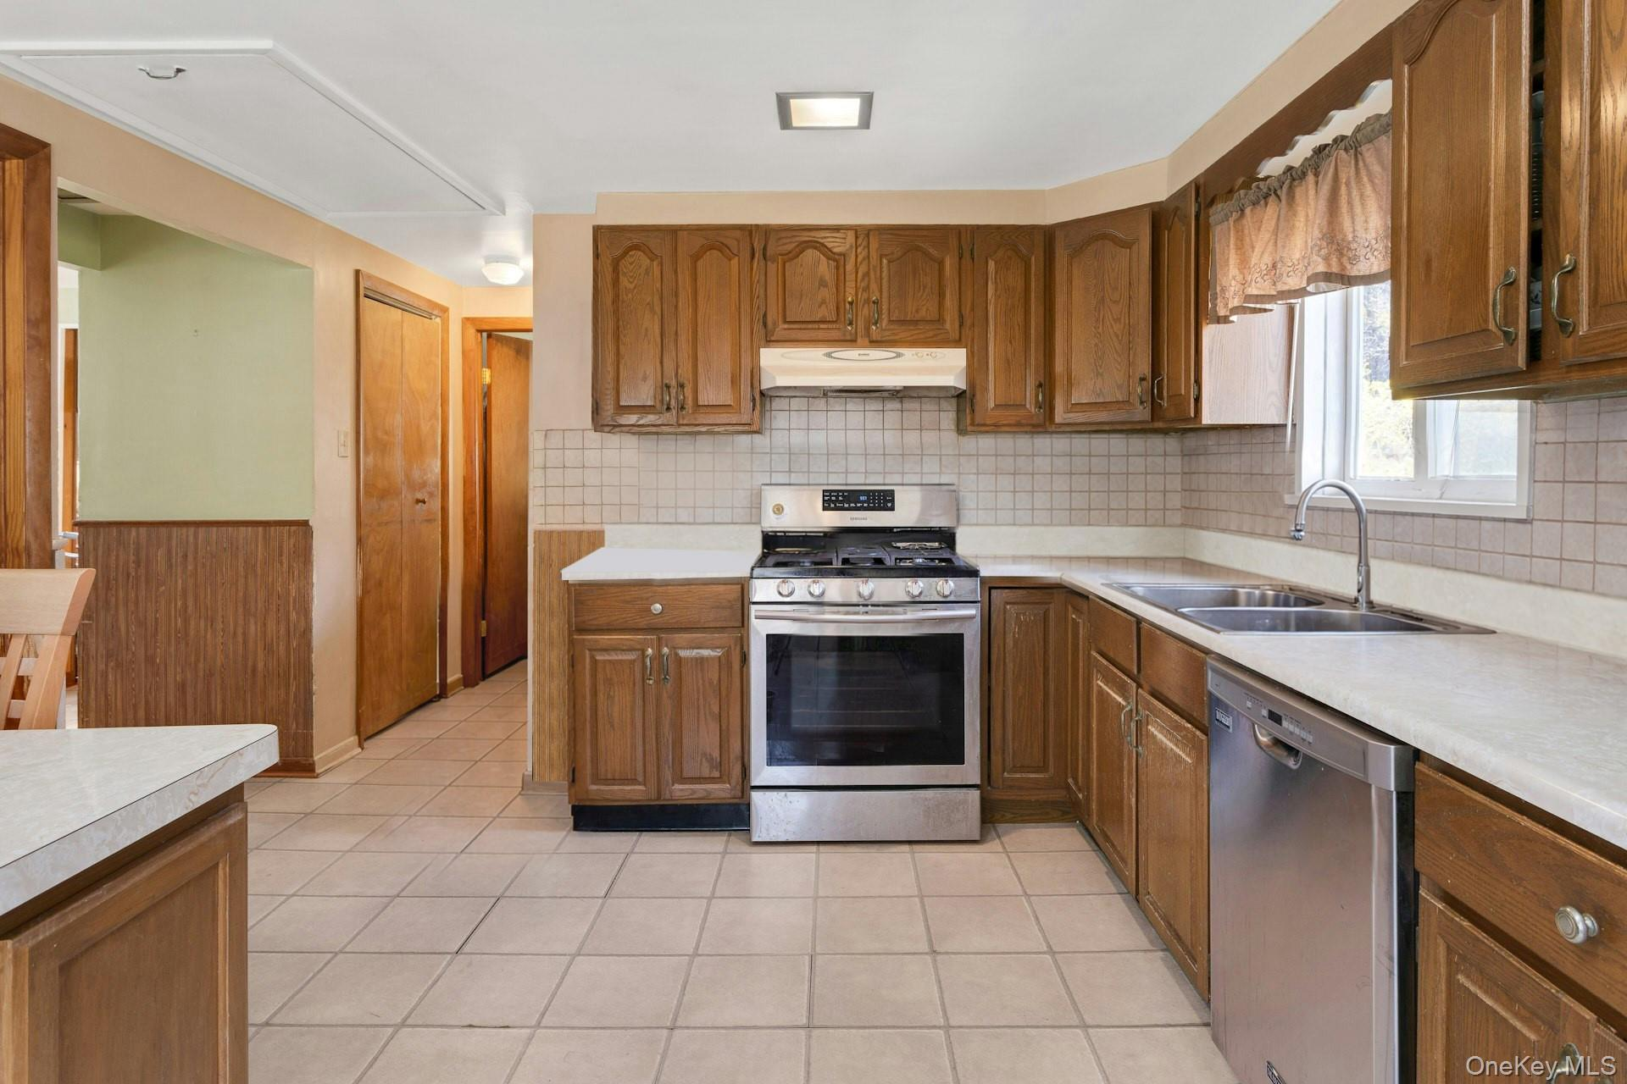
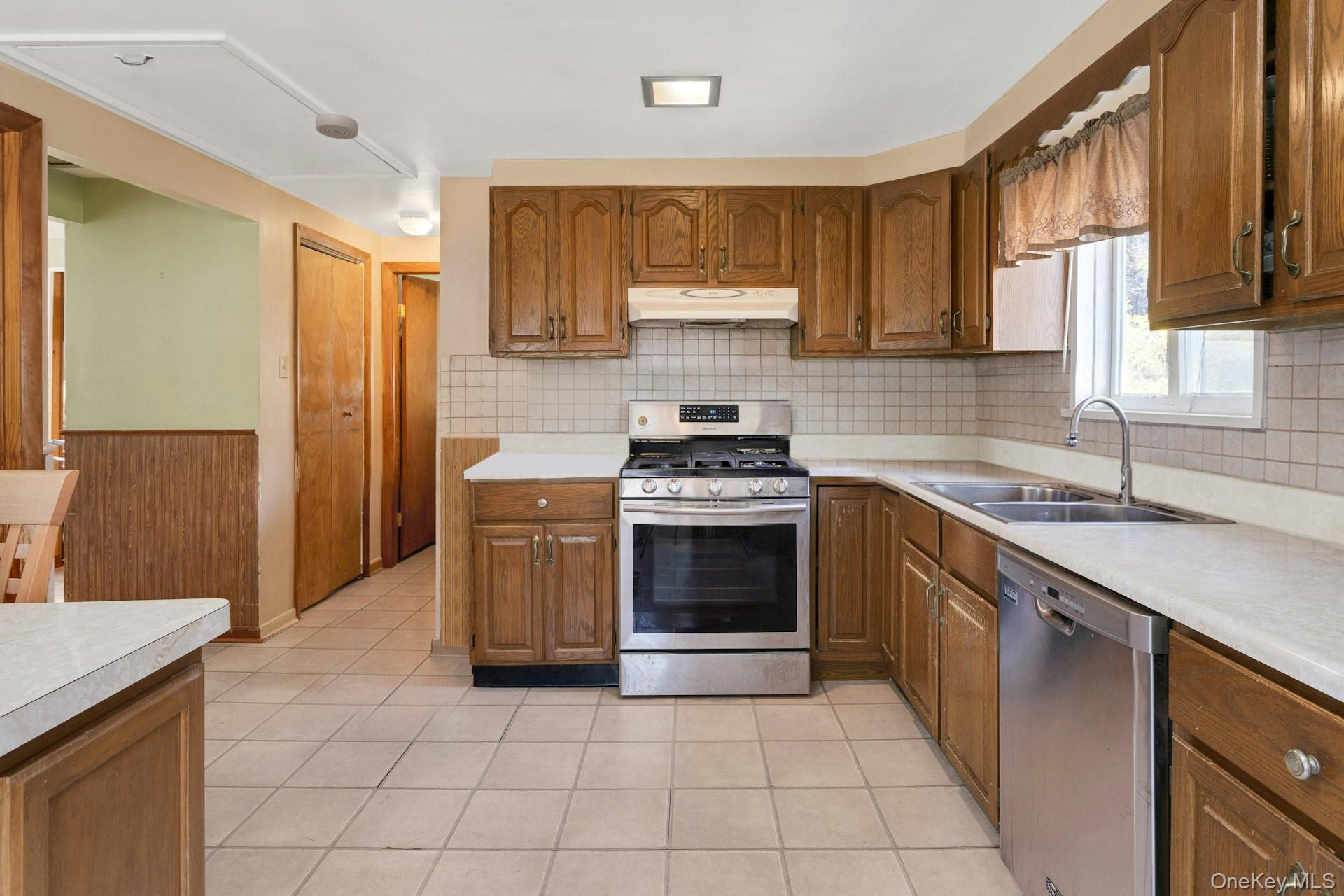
+ smoke detector (337, 126)
